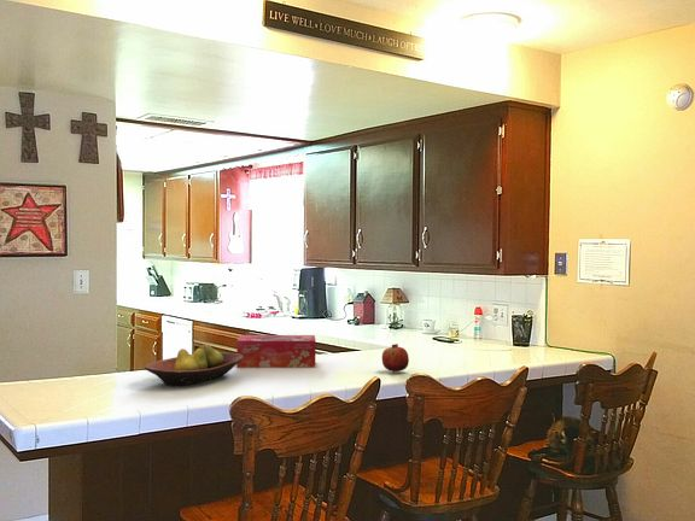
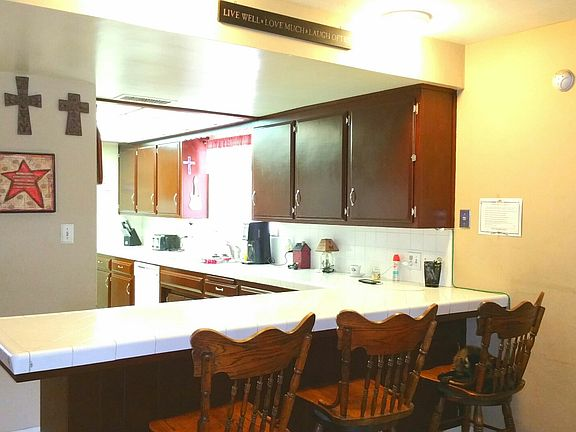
- fruit bowl (195, 362)
- tissue box (276, 350)
- fruit (395, 357)
